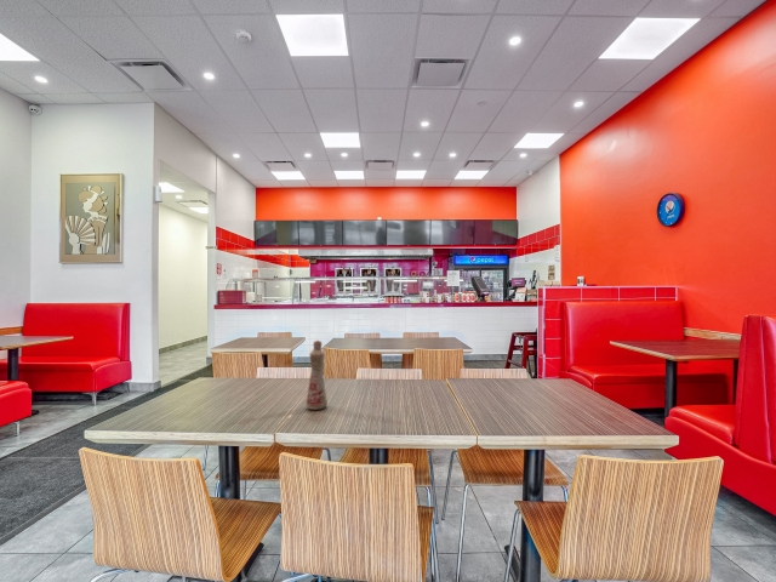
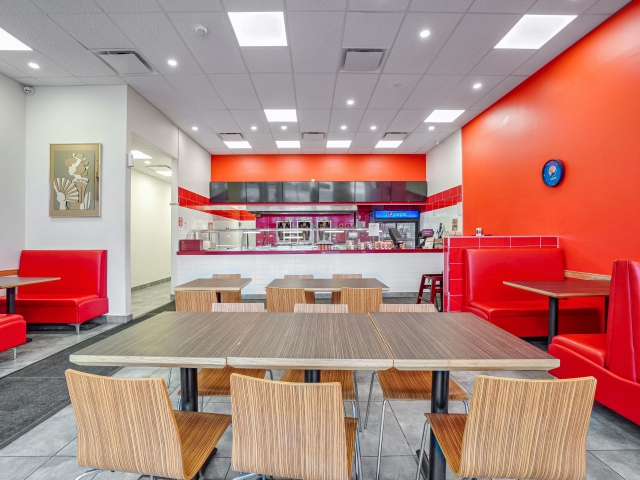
- bottle (316, 373)
